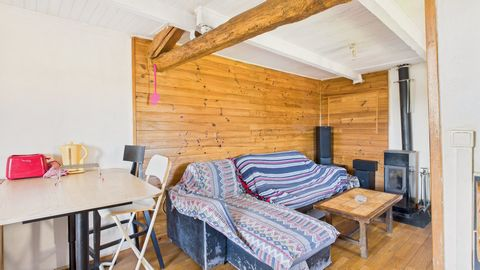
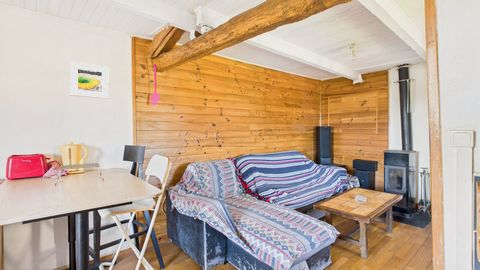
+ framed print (90, 80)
